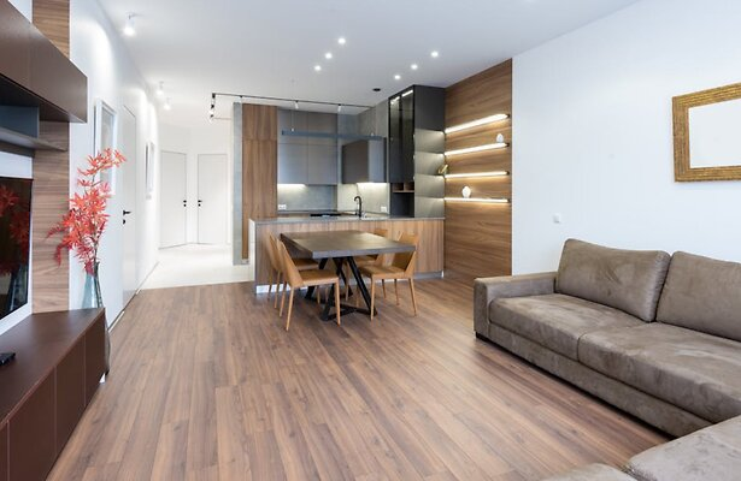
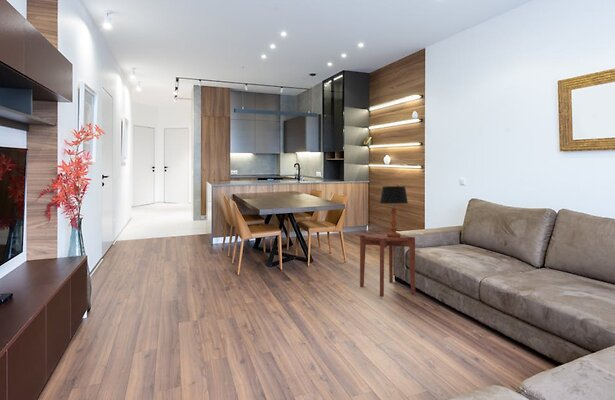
+ side table (389, 263)
+ table lamp (393, 211)
